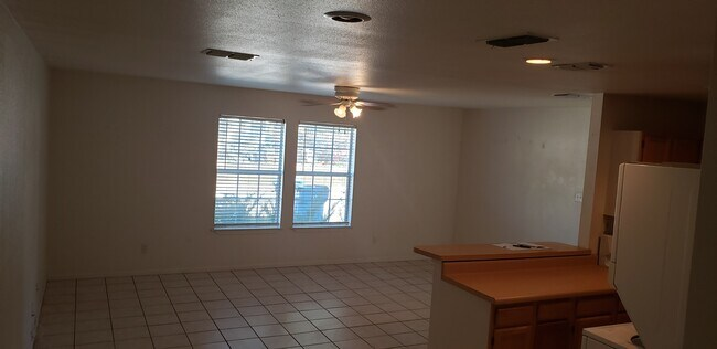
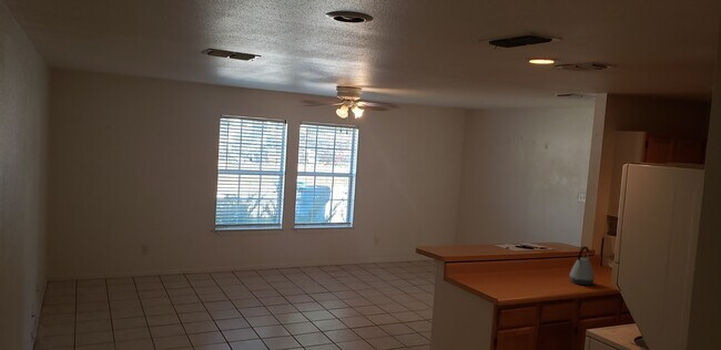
+ kettle (583, 264)
